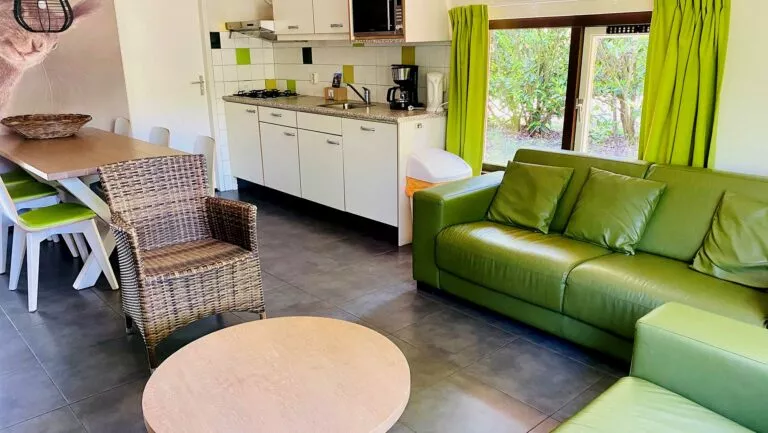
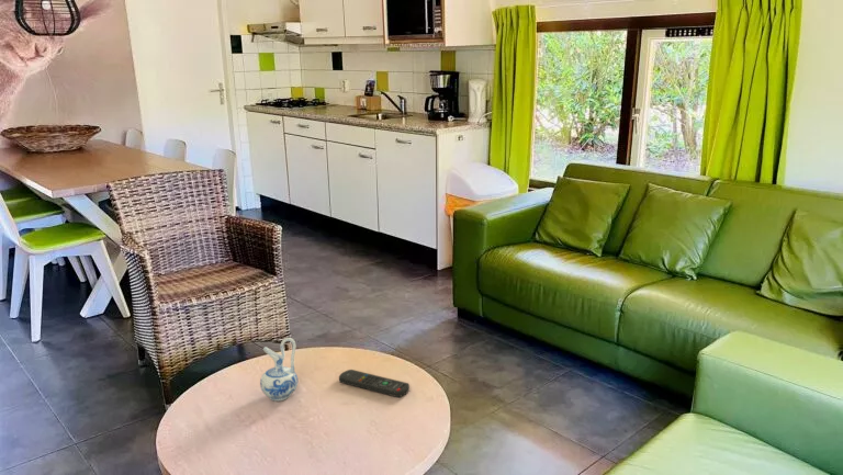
+ ceramic pitcher (278, 367)
+ remote control (373, 382)
